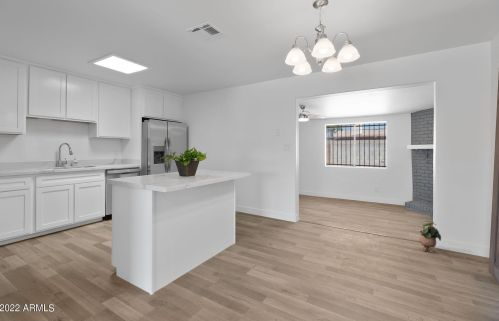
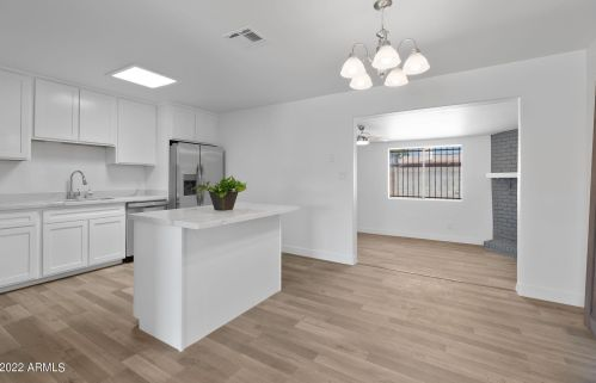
- potted plant (429, 236)
